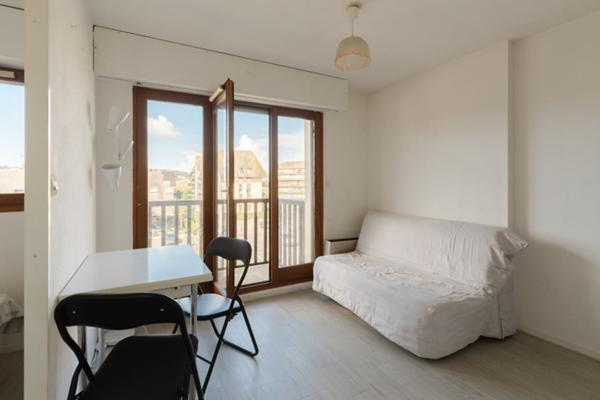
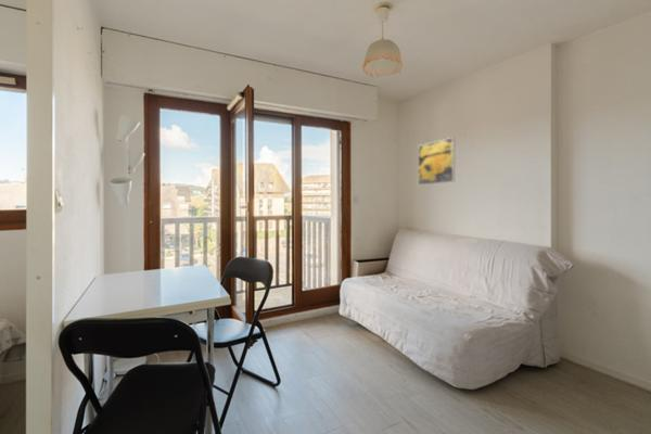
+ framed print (435, 163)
